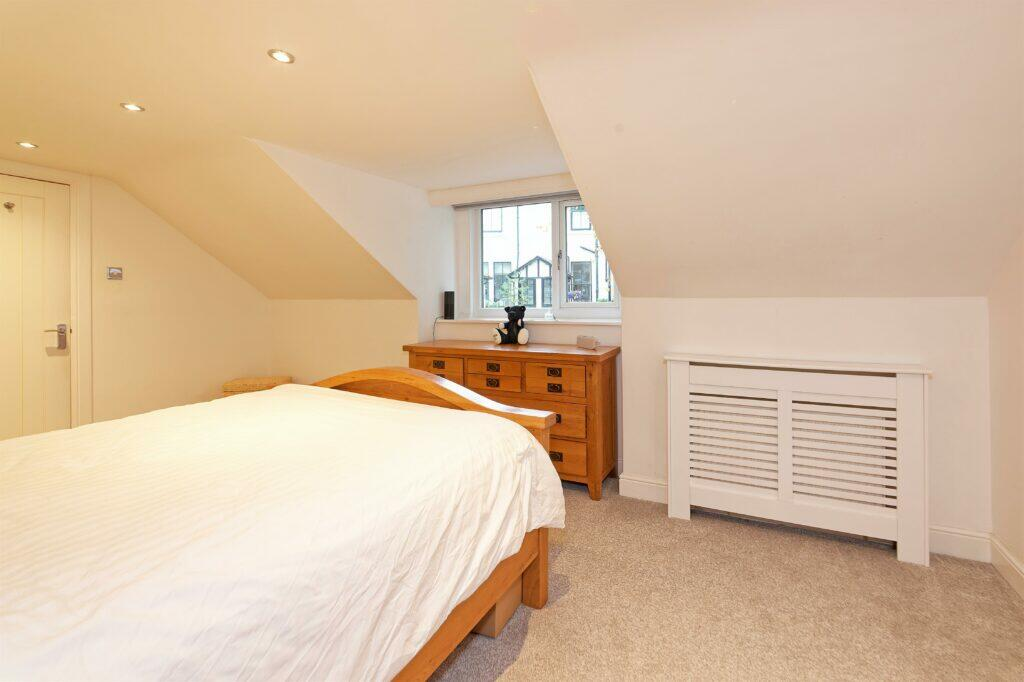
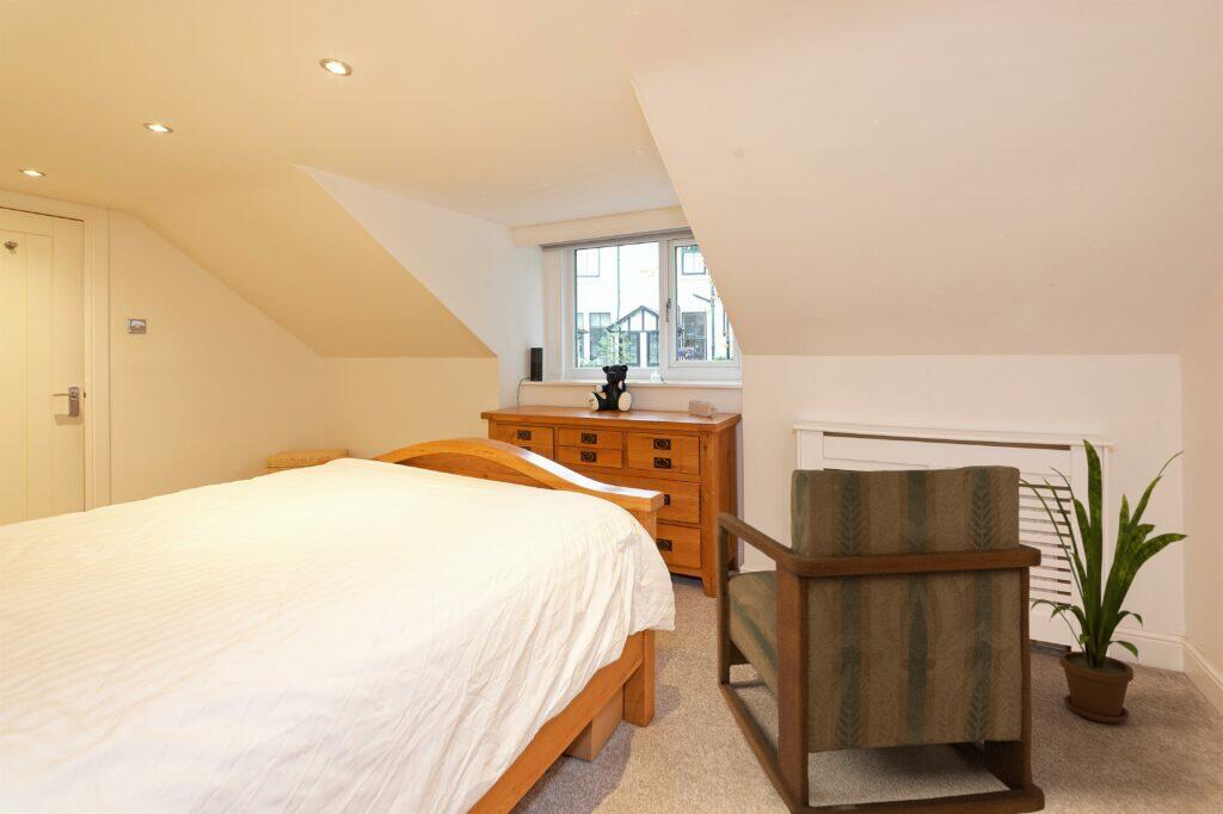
+ armchair (848, 597)
+ house plant (1084, 573)
